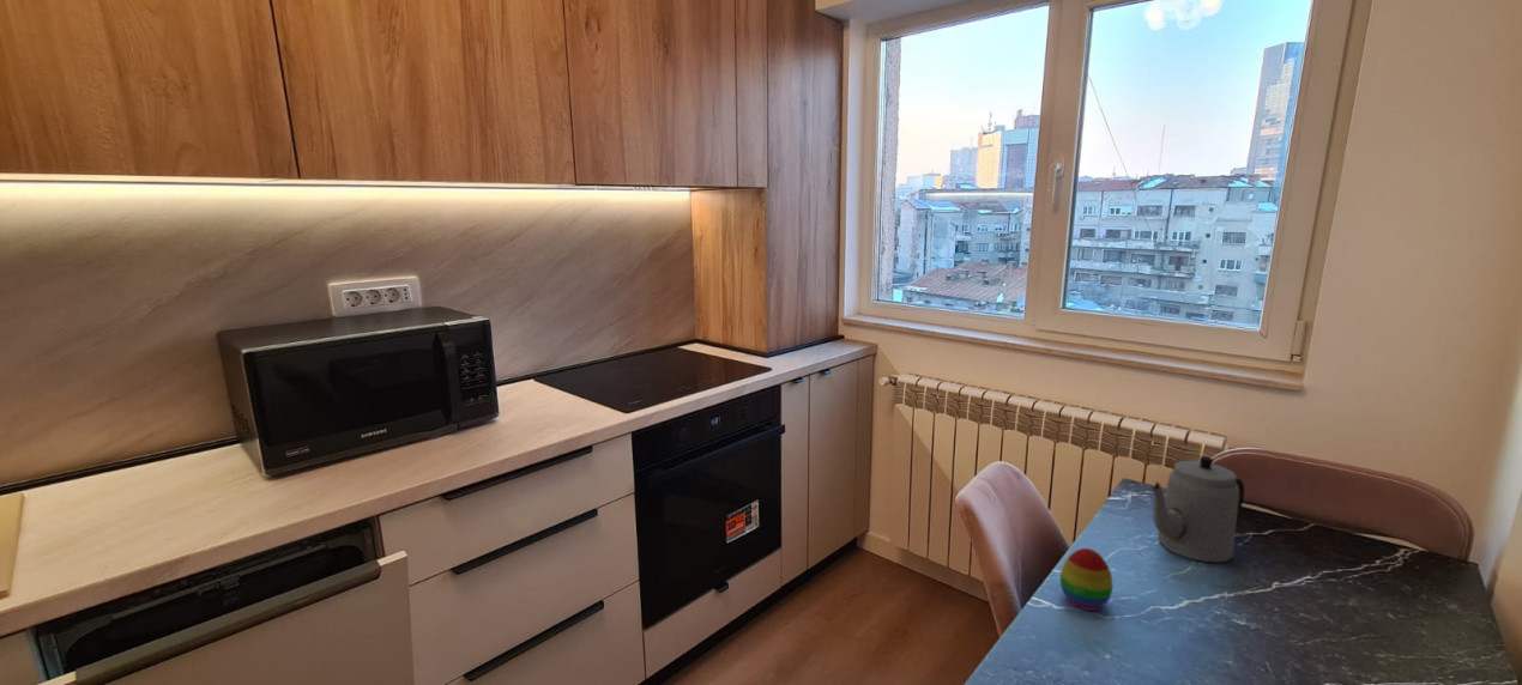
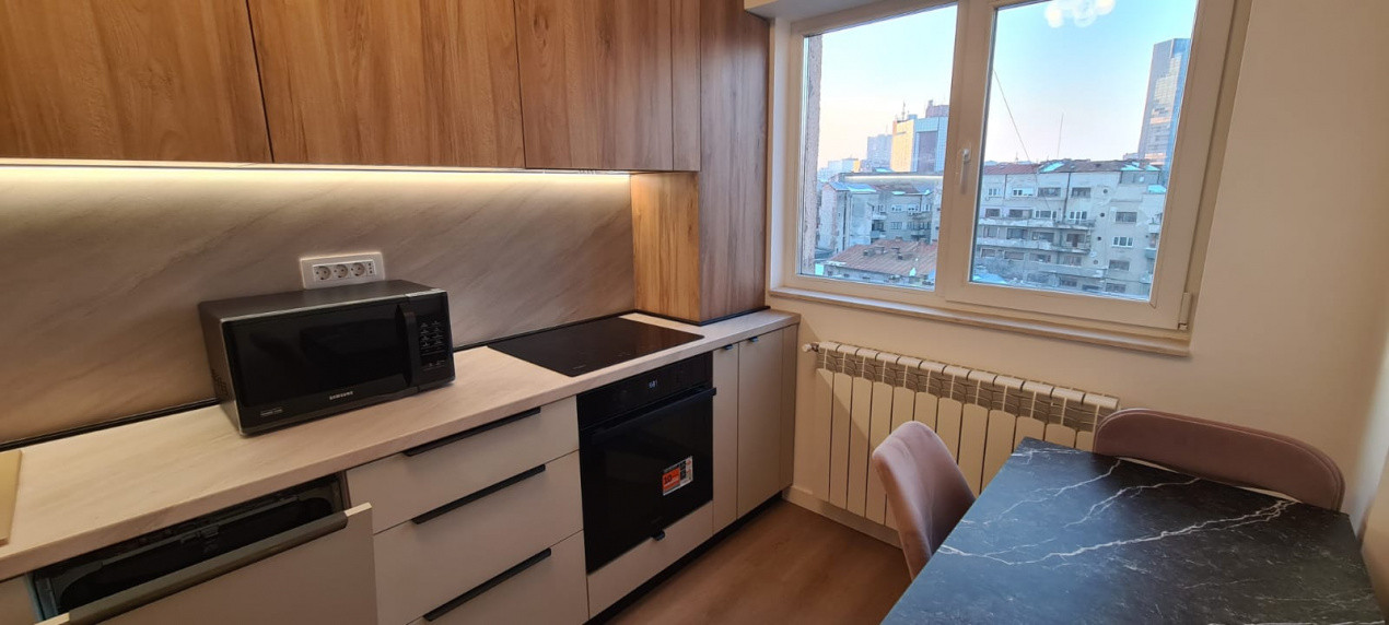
- decorative egg (1086, 575)
- teapot (1196, 502)
